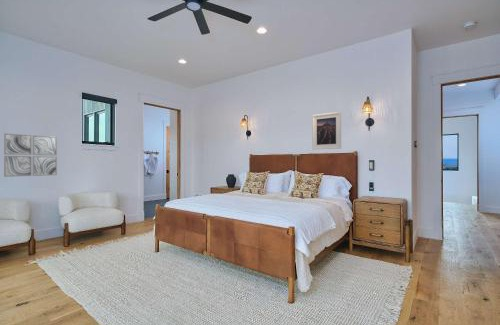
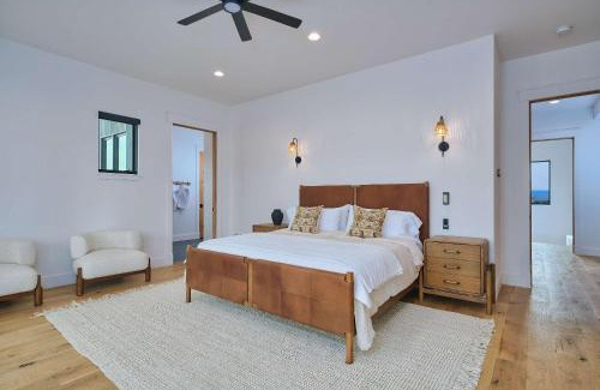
- wall art (31, 156)
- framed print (326, 131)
